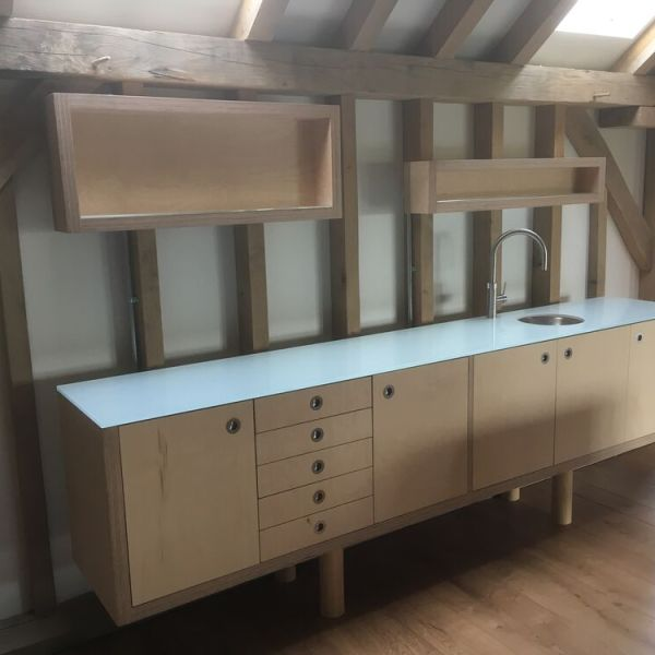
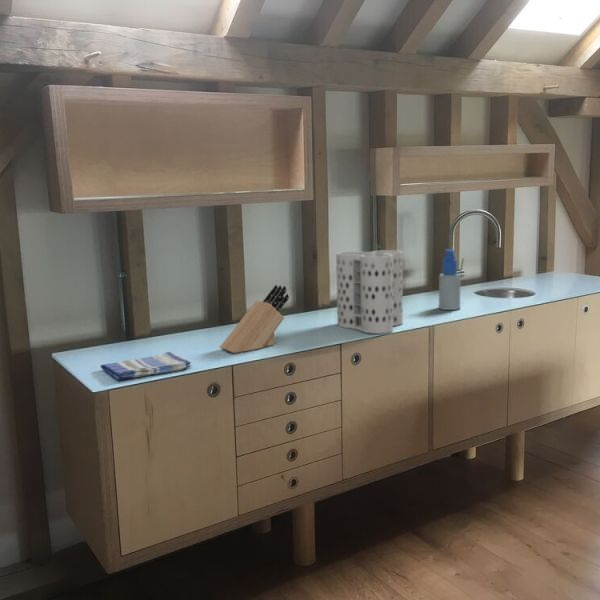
+ knife block (256, 317)
+ spray bottle (449, 279)
+ utensil holder (373, 290)
+ dish towel (146, 364)
